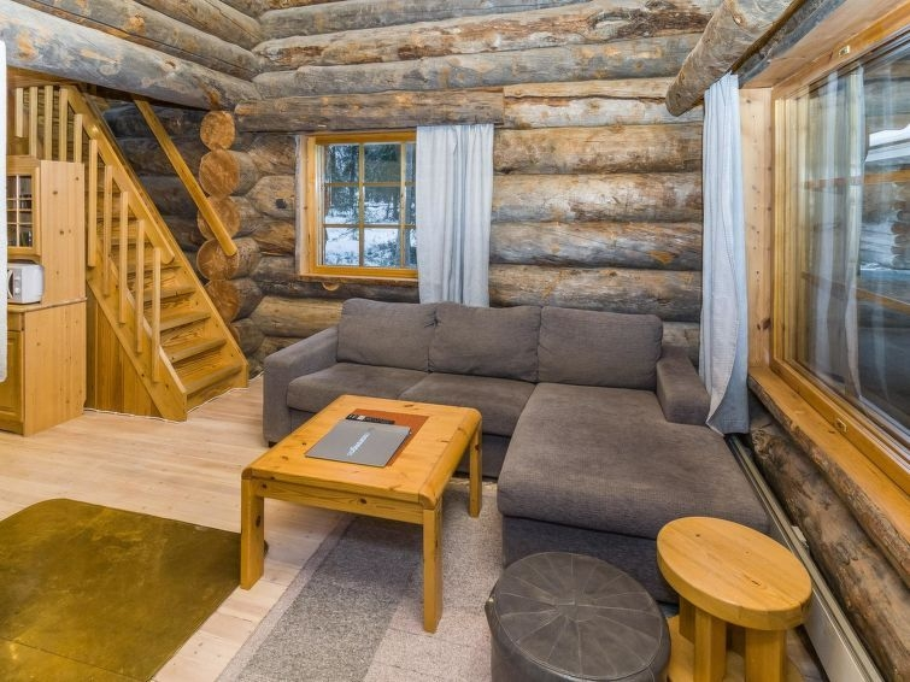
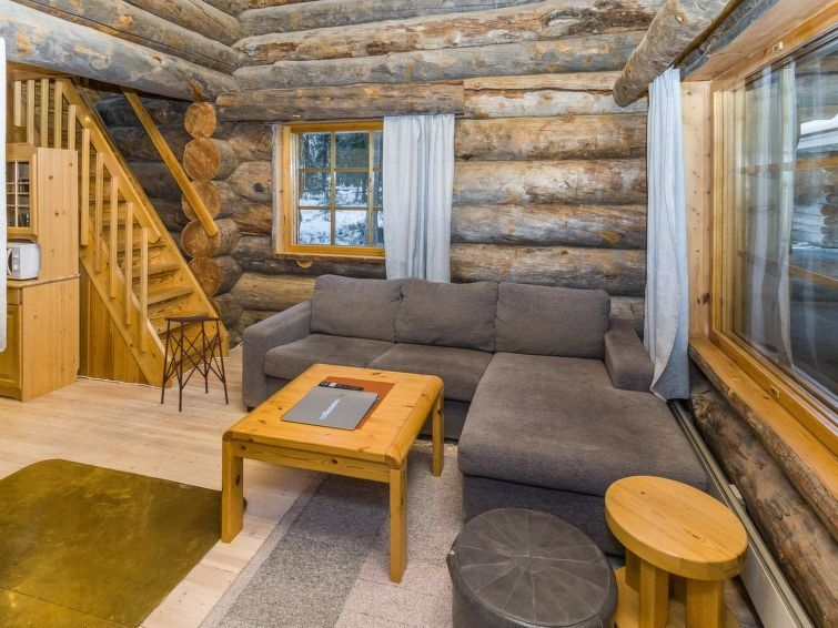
+ side table (193, 362)
